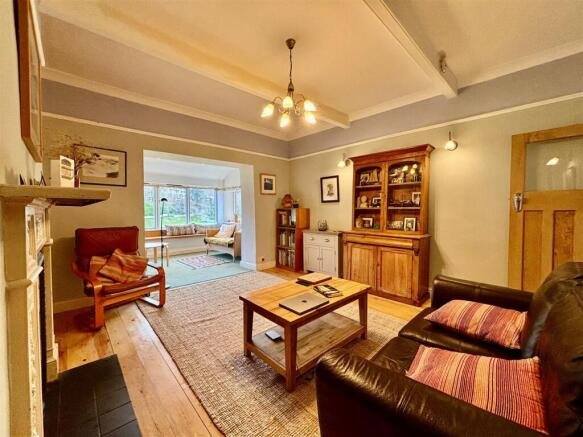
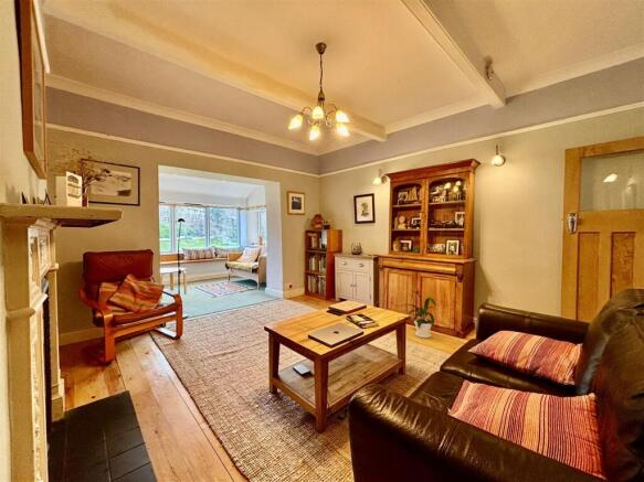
+ house plant (421, 313)
